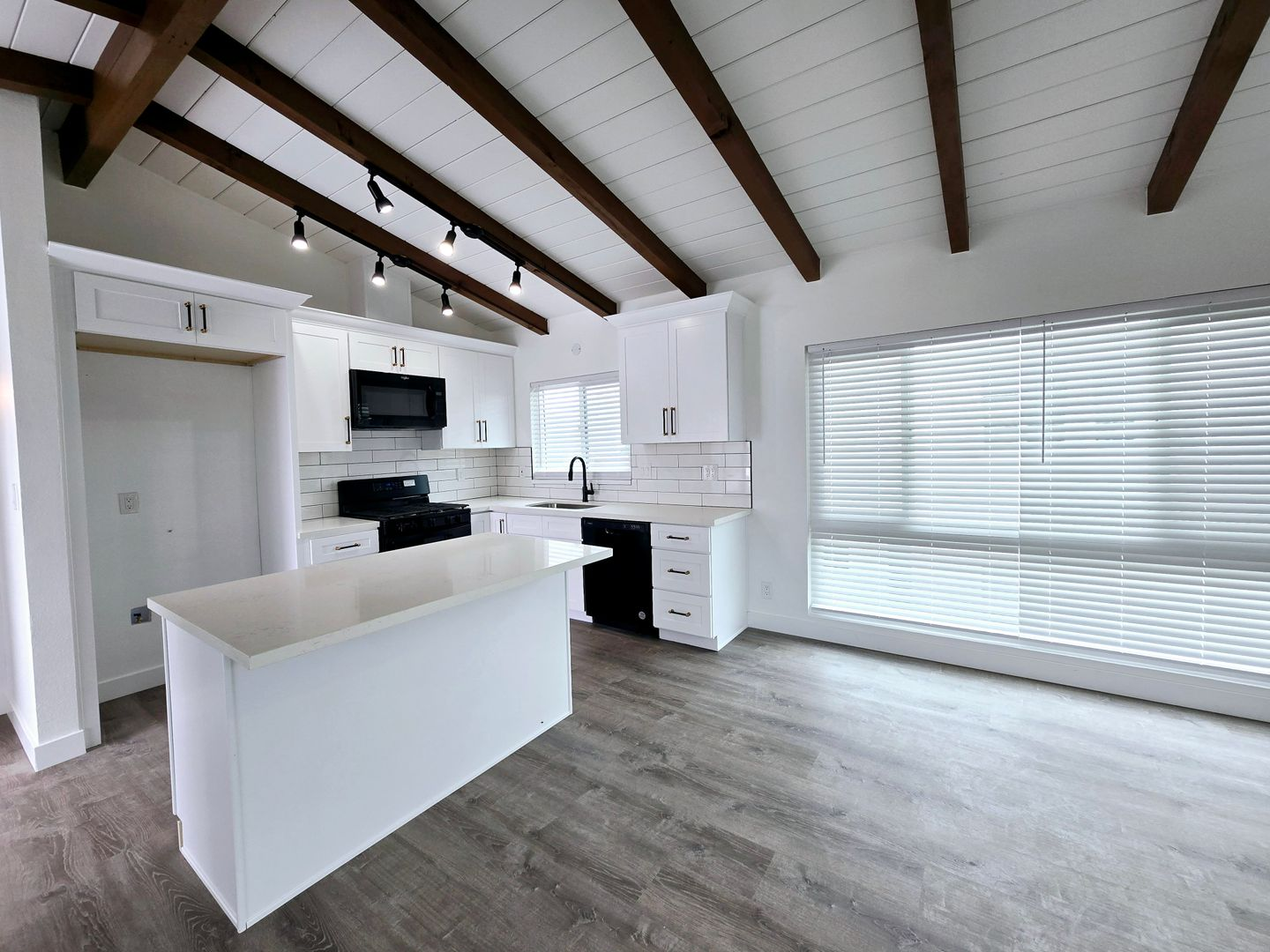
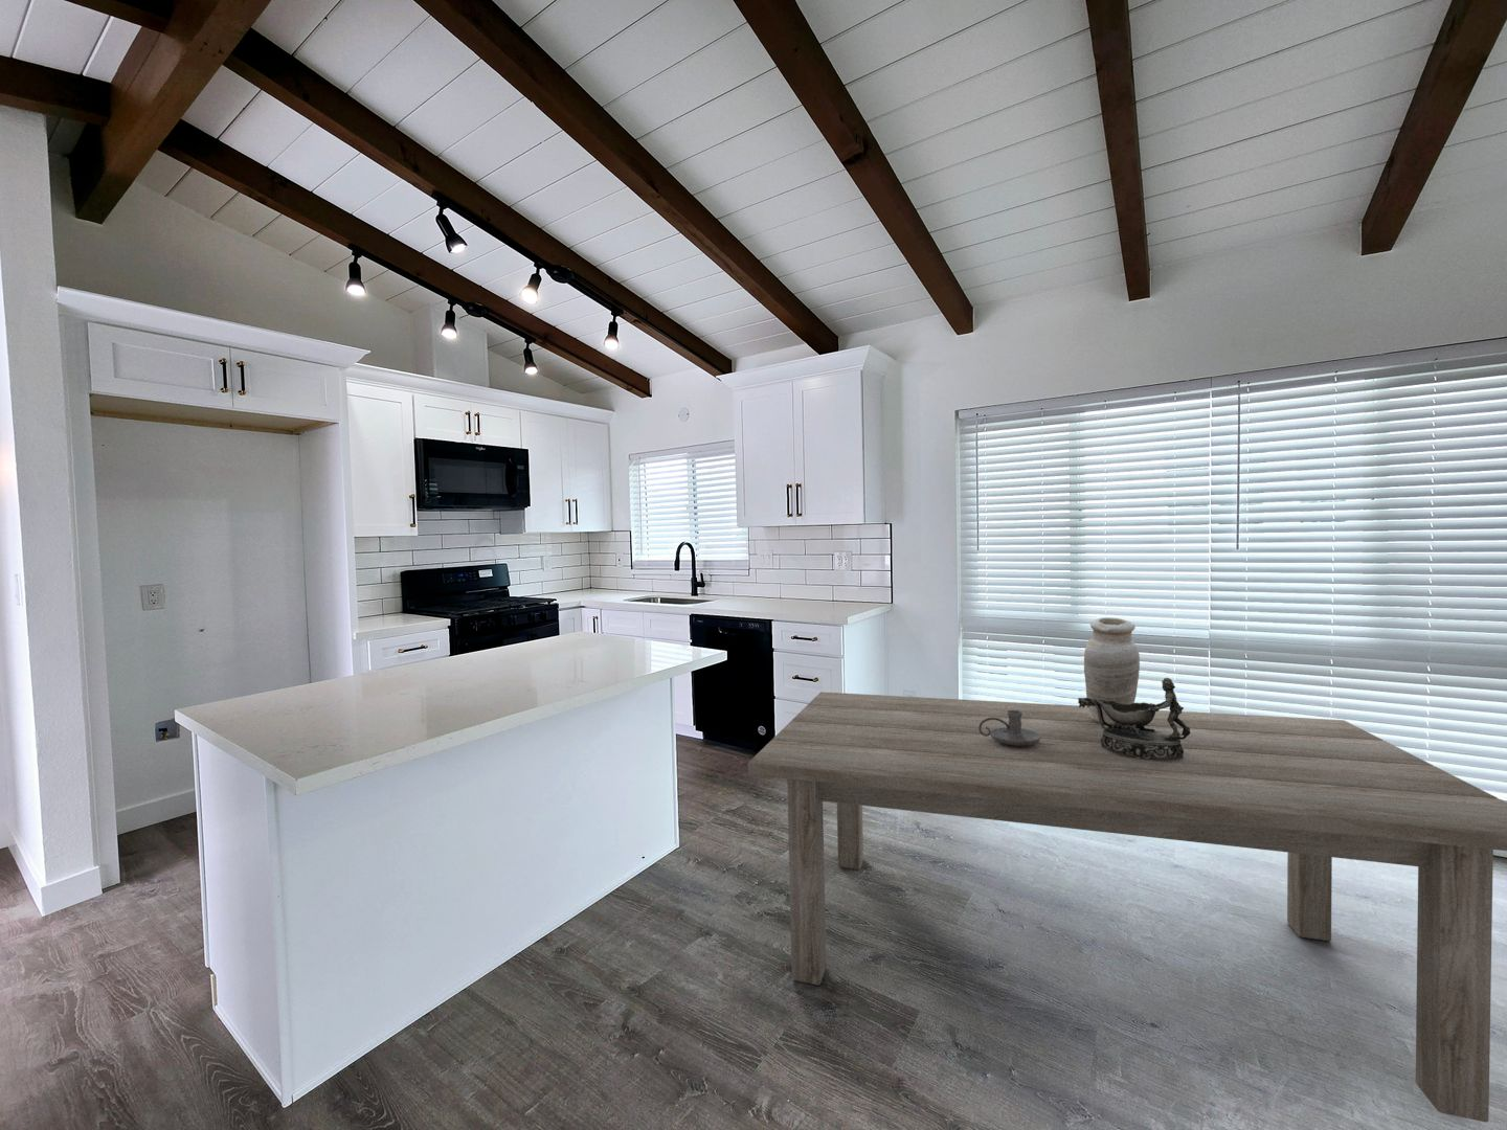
+ dining table (1068, 827)
+ vase (1111, 668)
+ candle holder (1009, 726)
+ decorative bowl (1131, 711)
